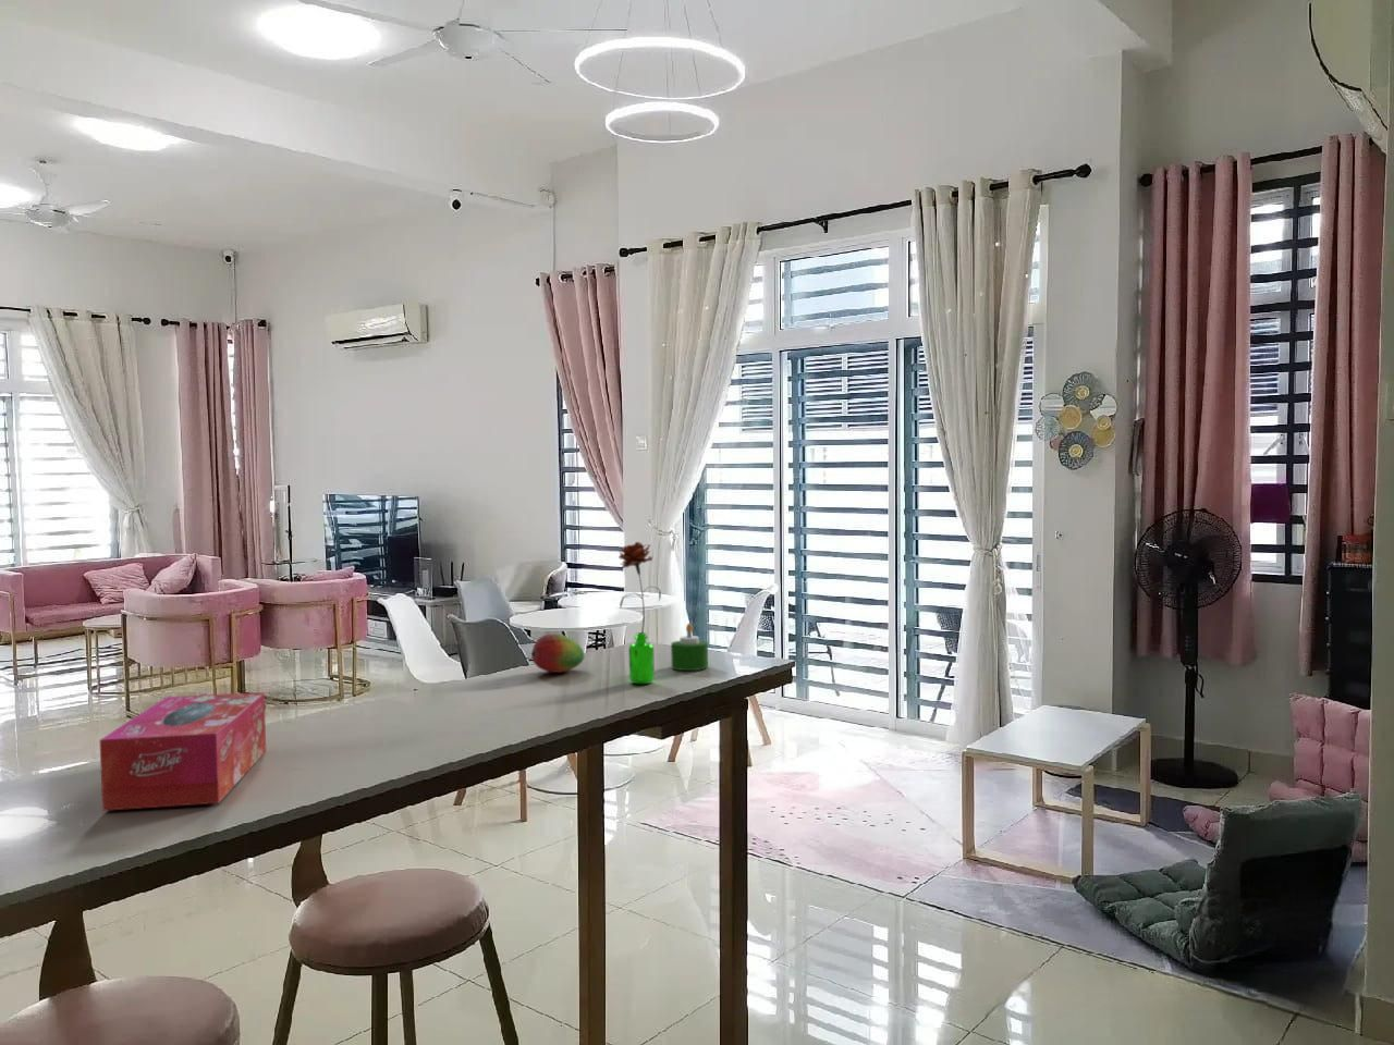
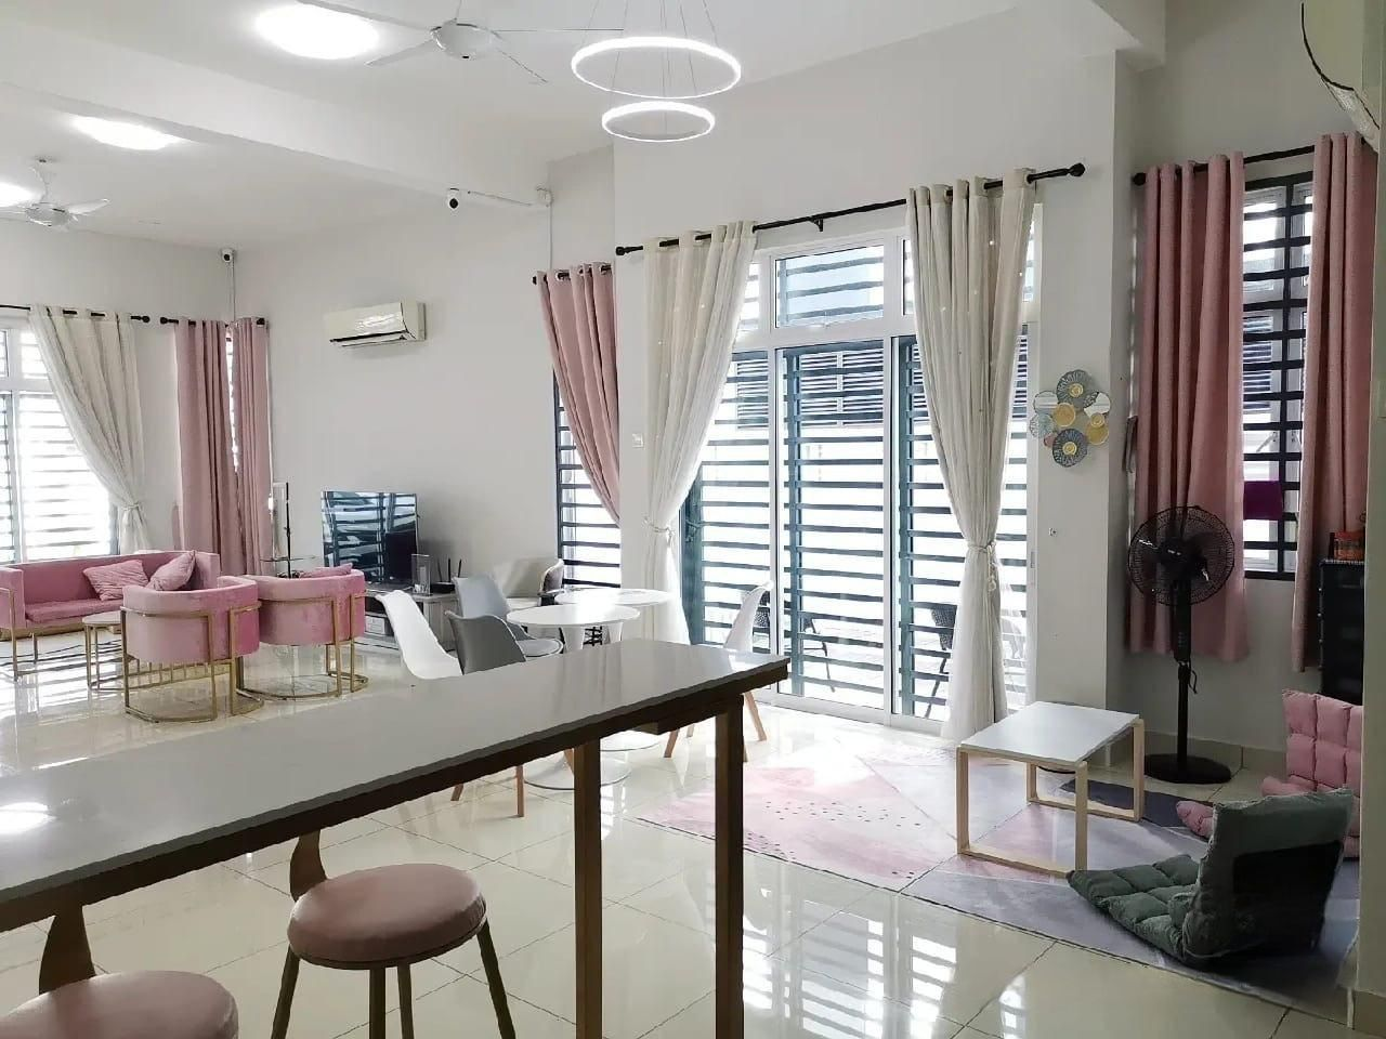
- fruit (558, 652)
- candle (689, 644)
- flower (642, 611)
- tissue box (191, 745)
